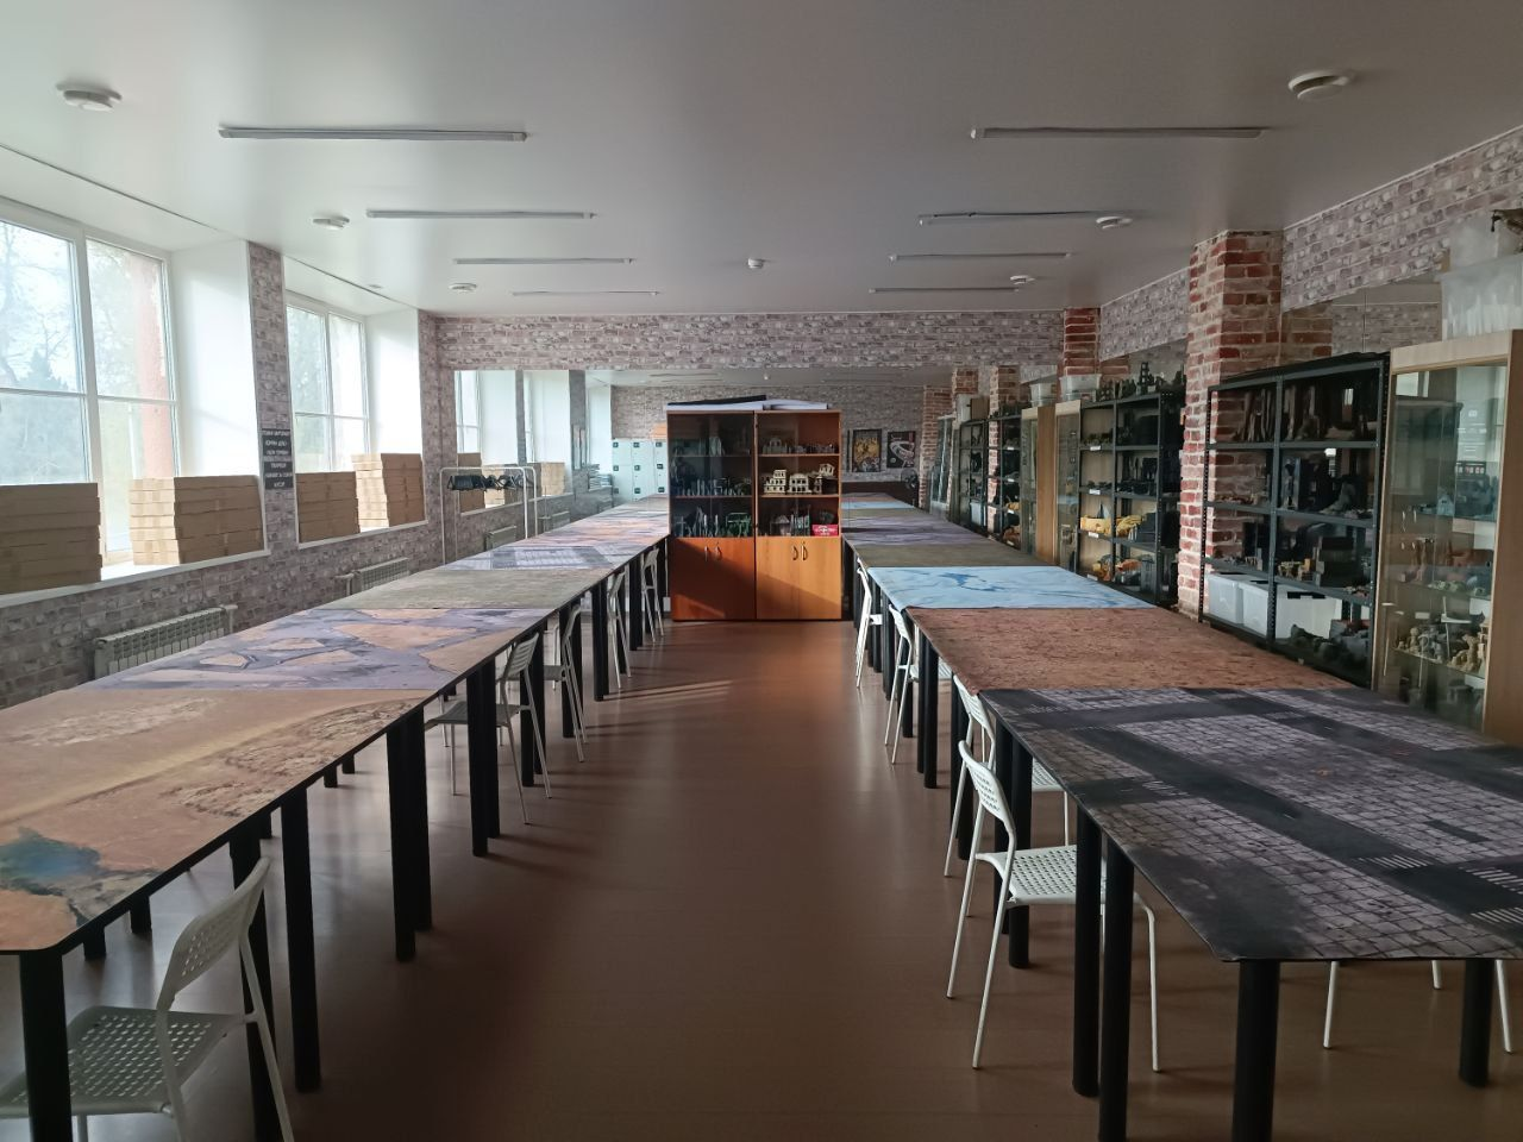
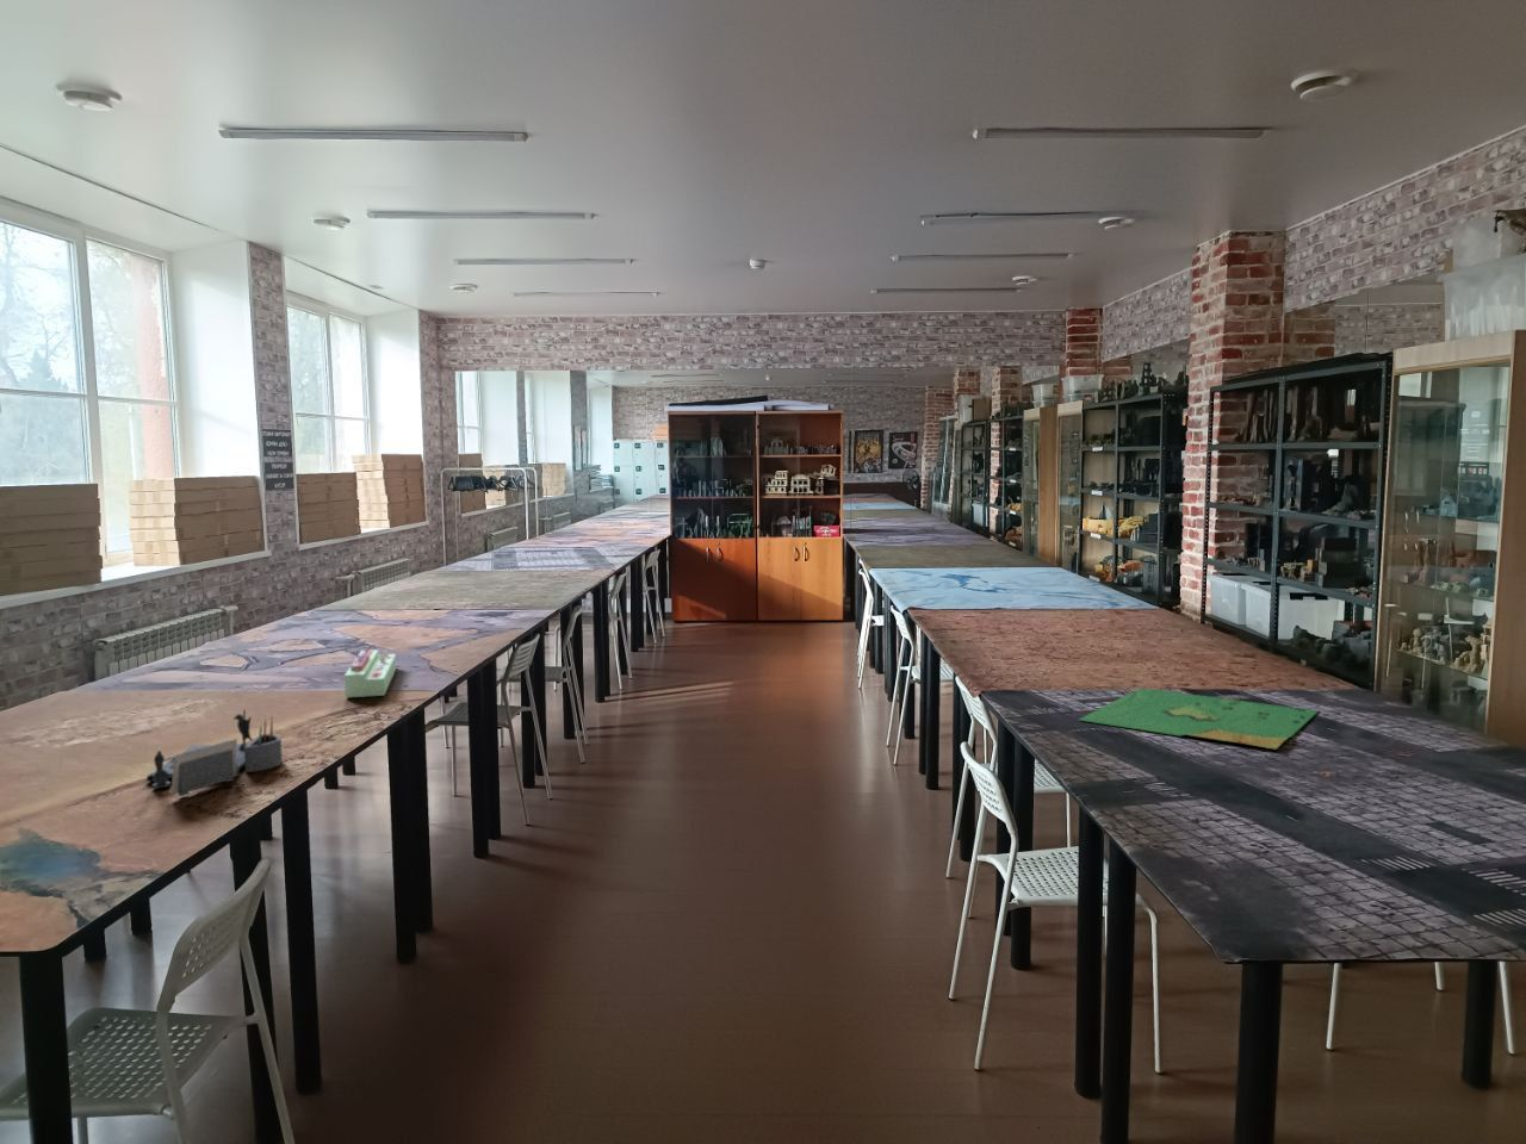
+ desk organizer (214, 745)
+ terrain map (1199, 714)
+ miniature scene (371, 665)
